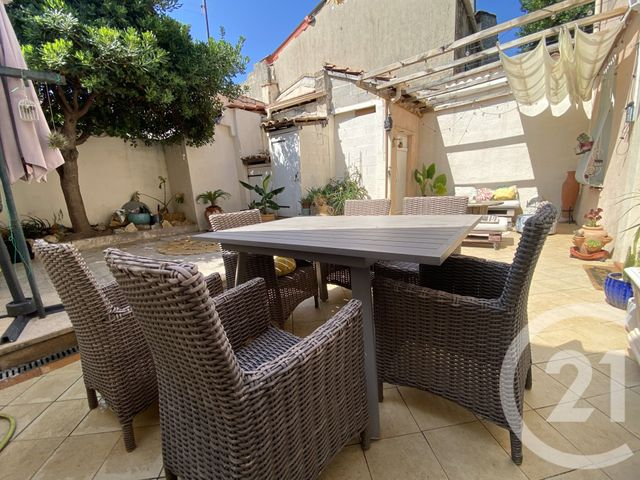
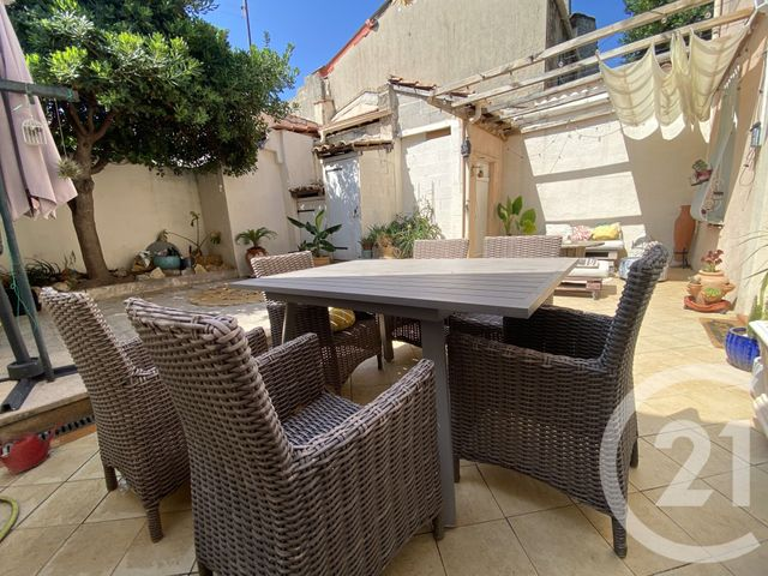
+ watering can (36, 443)
